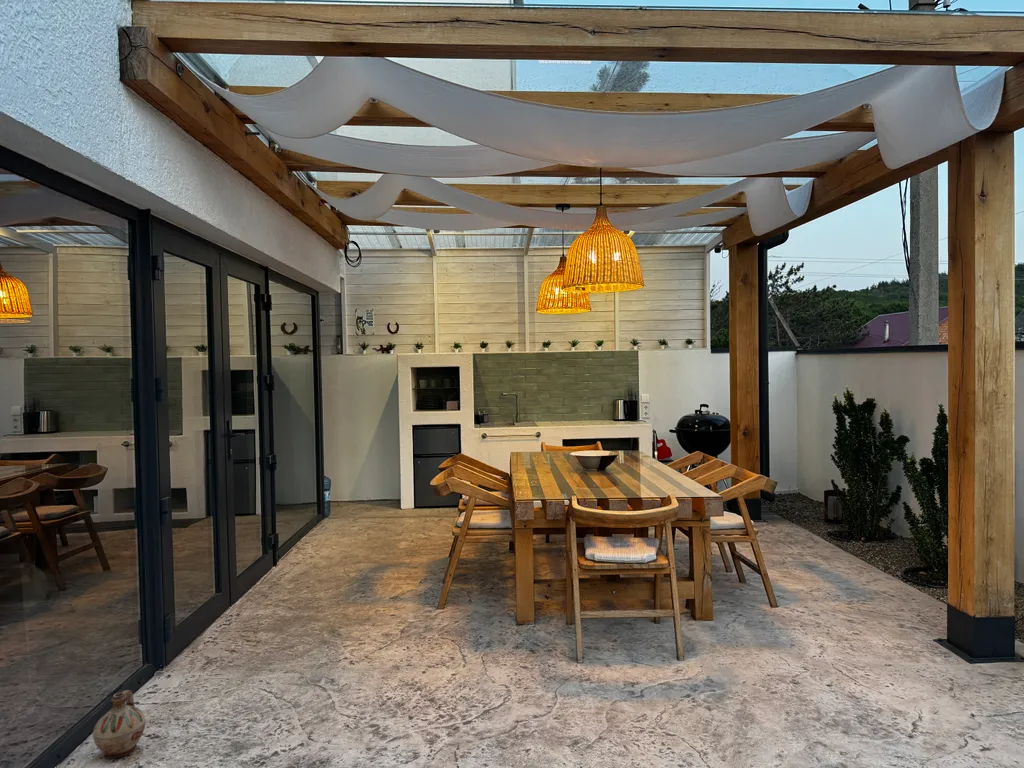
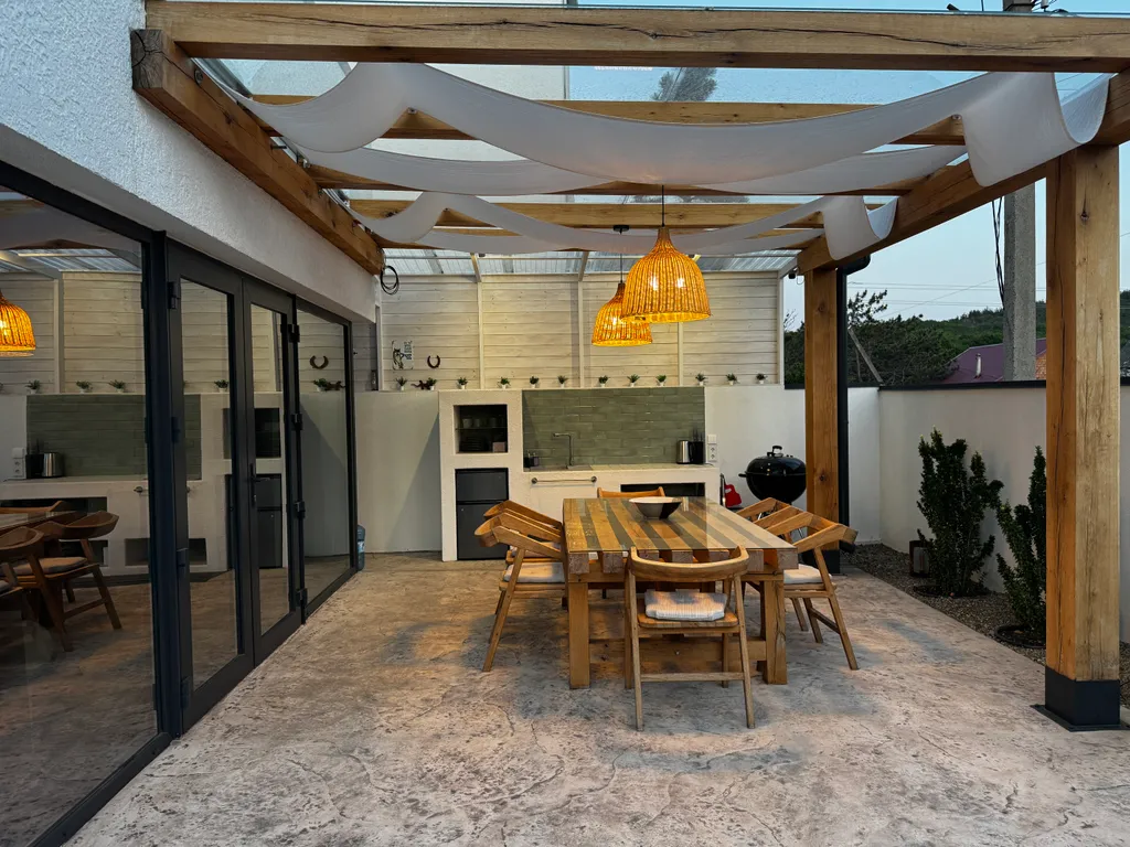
- ceramic jug (119, 722)
